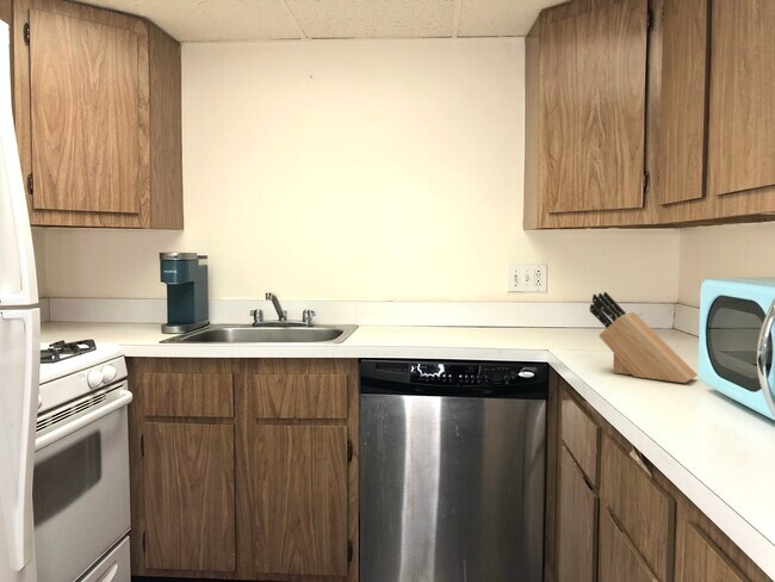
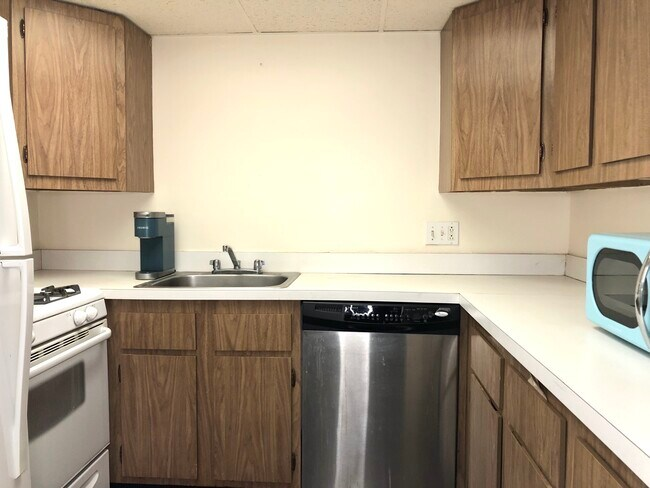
- knife block (639, 334)
